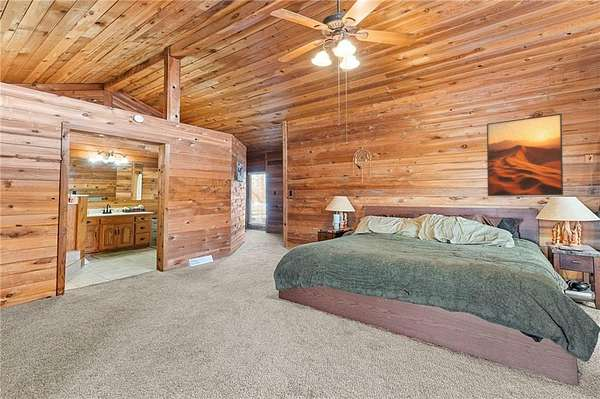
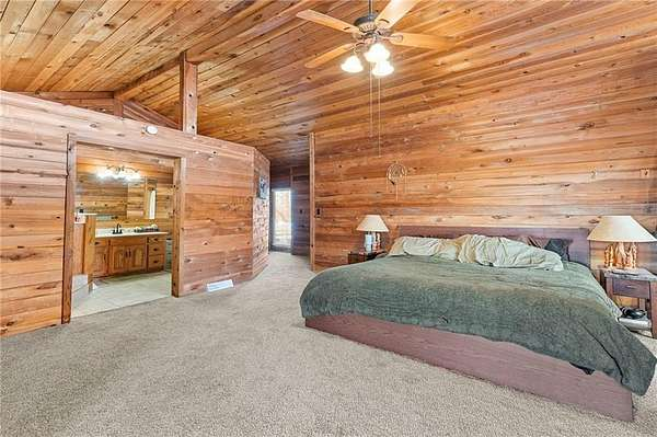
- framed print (522, 157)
